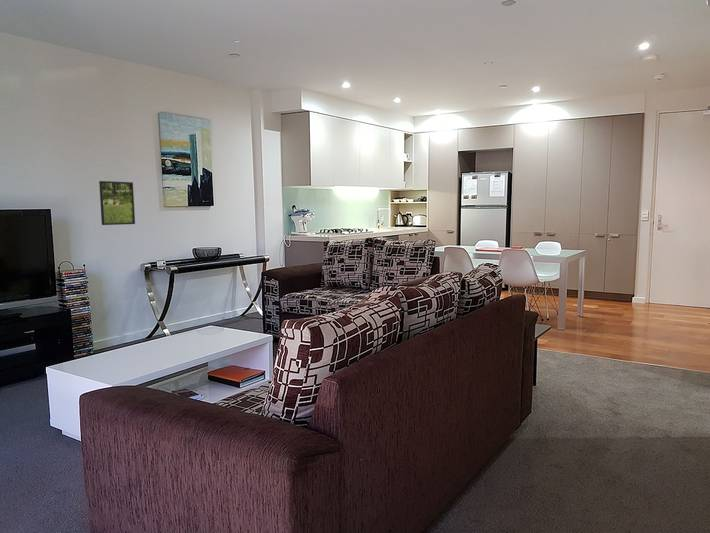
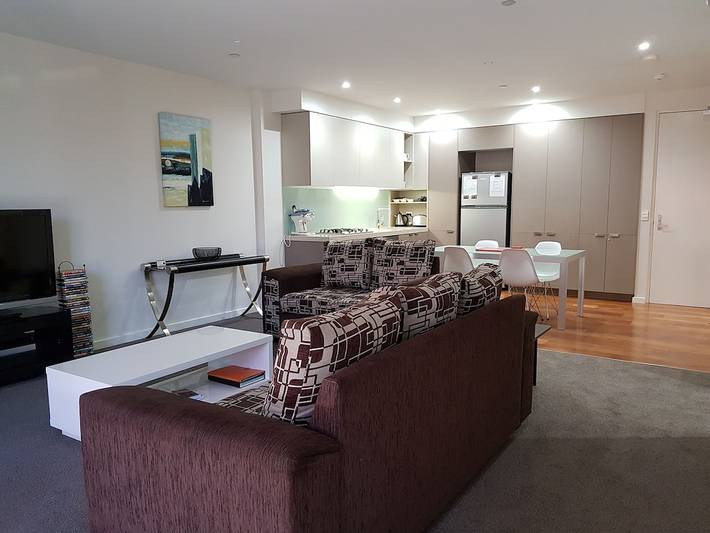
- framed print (117, 203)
